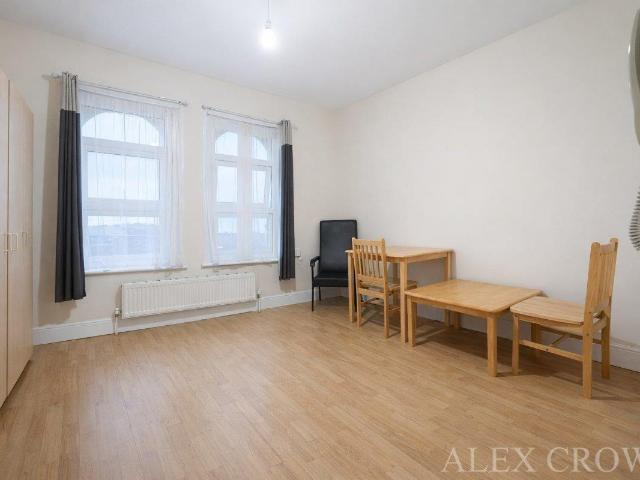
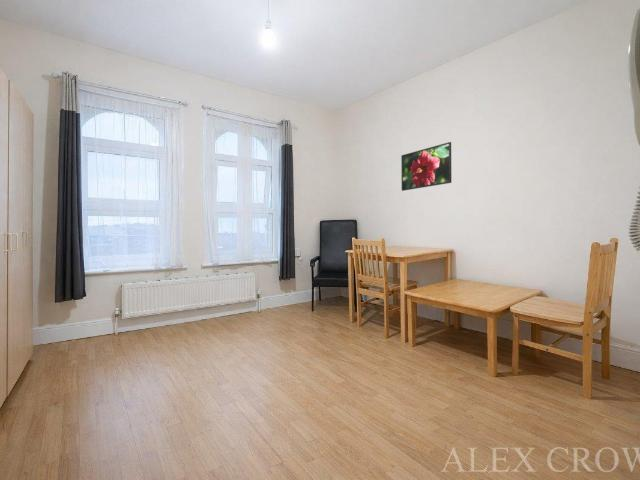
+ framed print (424, 168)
